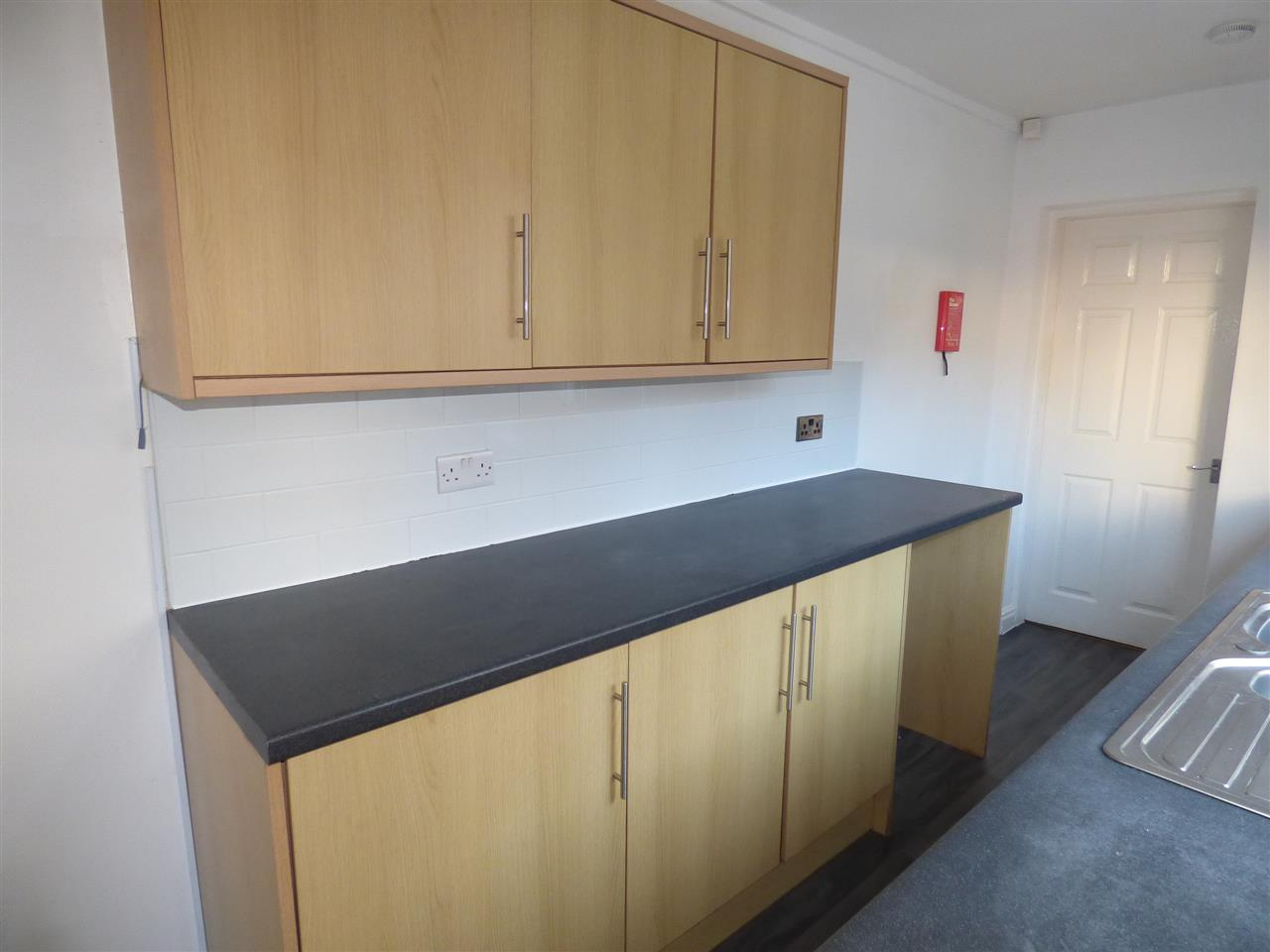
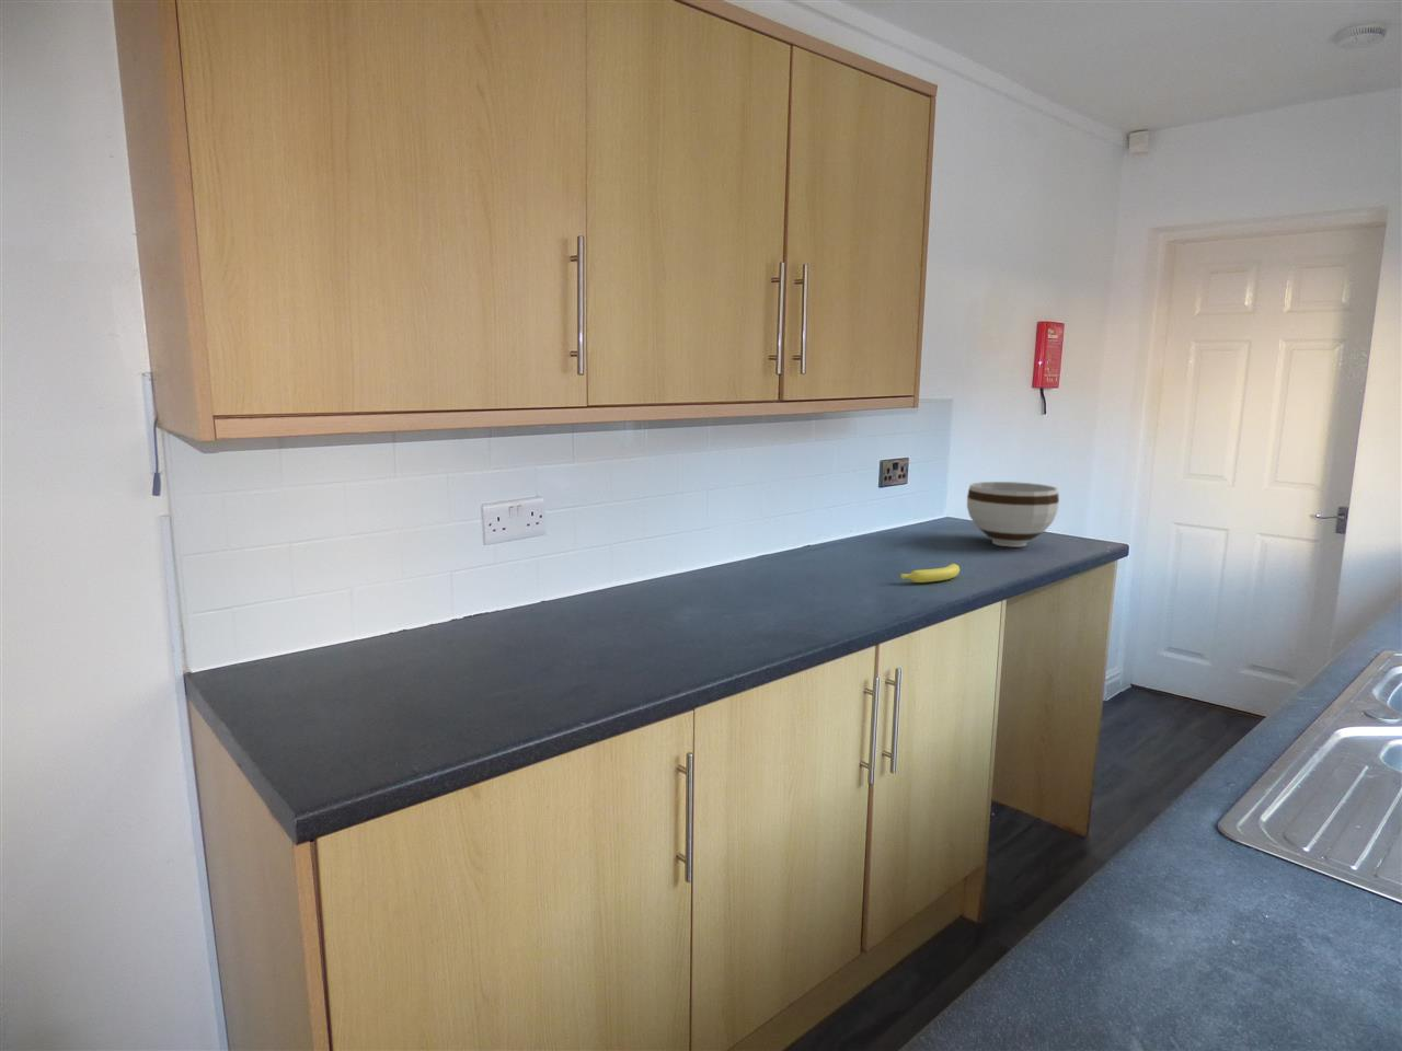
+ banana (933, 573)
+ bowl (1011, 514)
